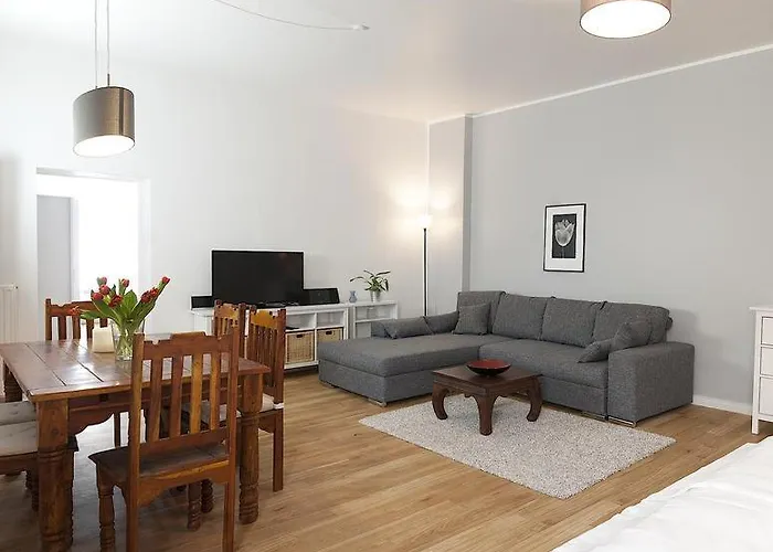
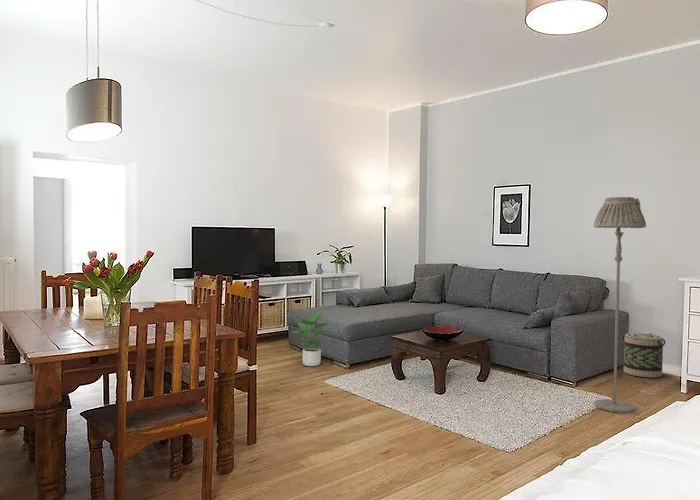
+ basket (643, 353)
+ floor lamp (617, 302)
+ potted plant (307, 337)
